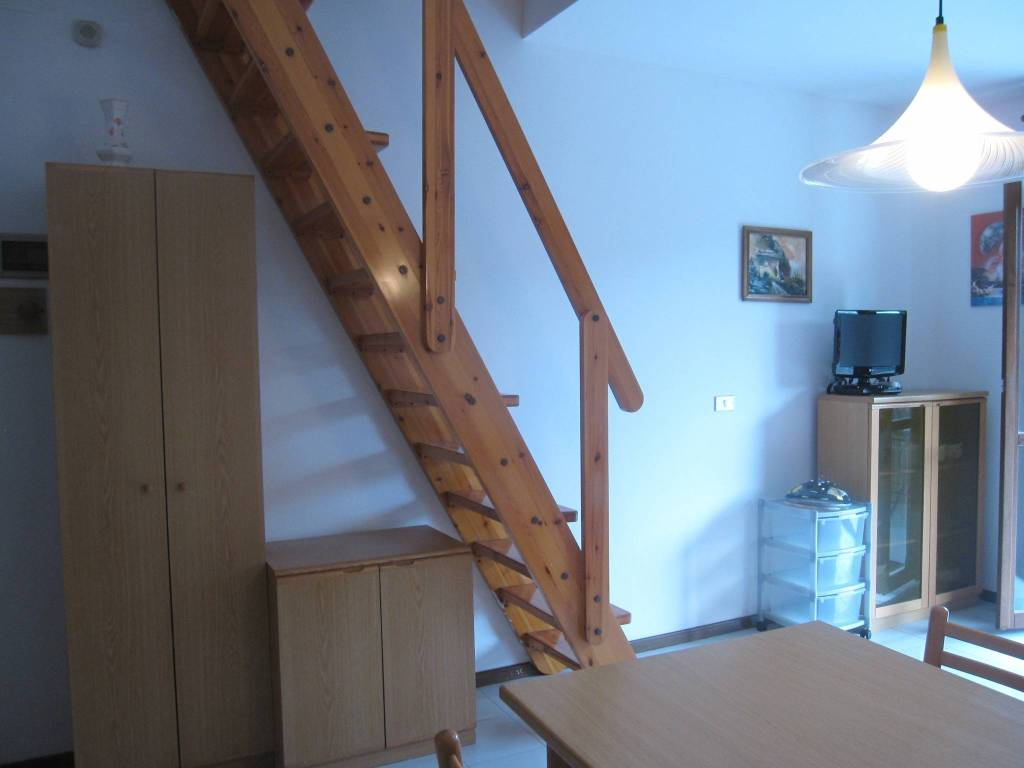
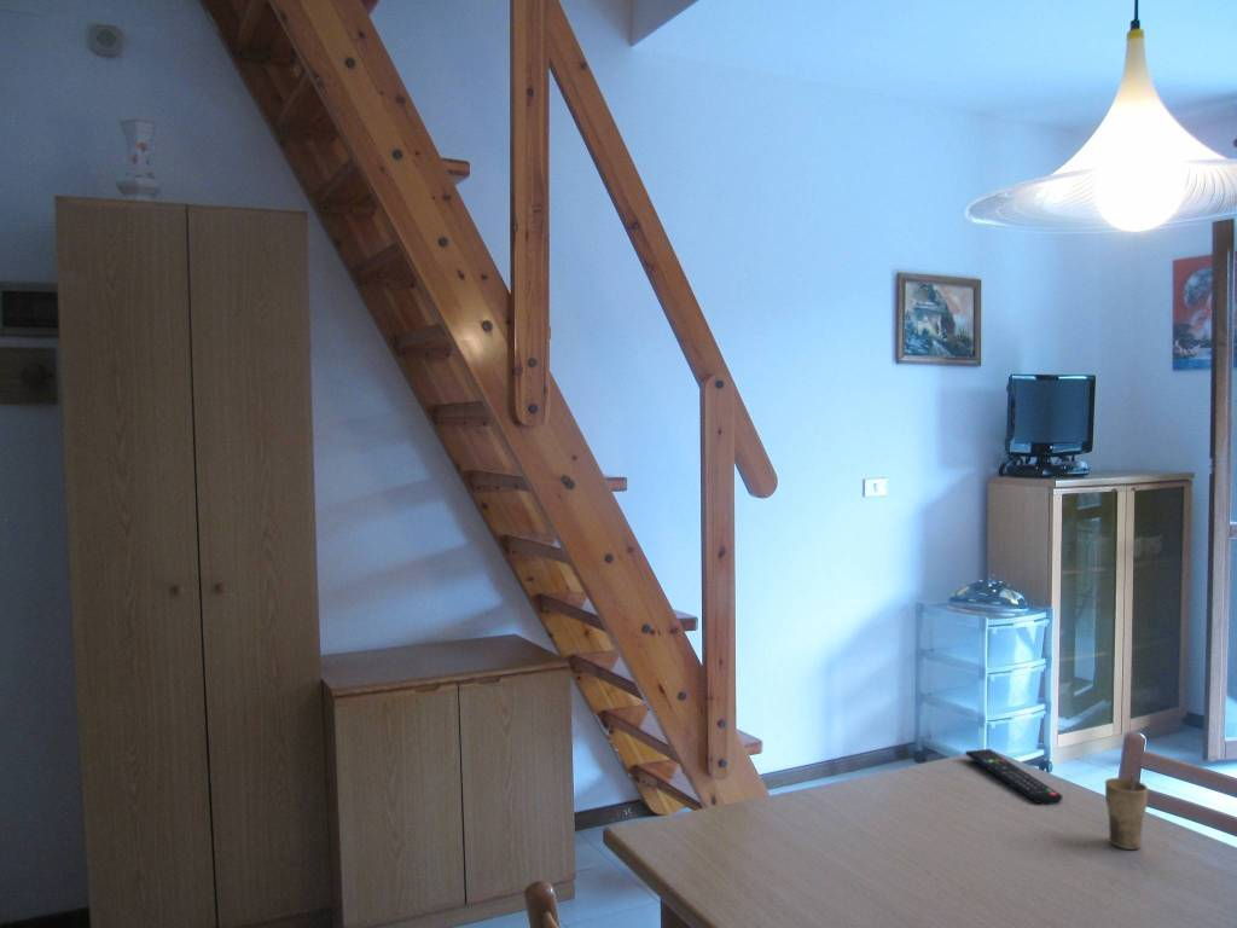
+ remote control (1011, 776)
+ cup (1126, 806)
